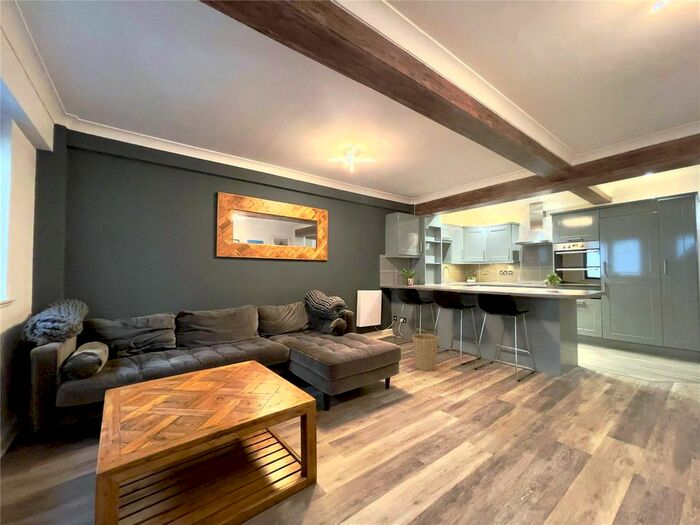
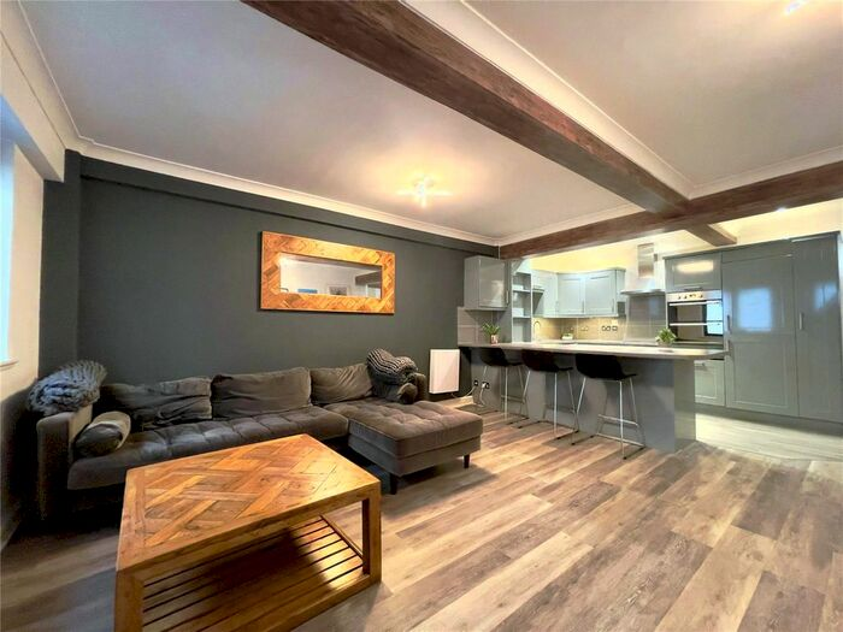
- basket (425, 349)
